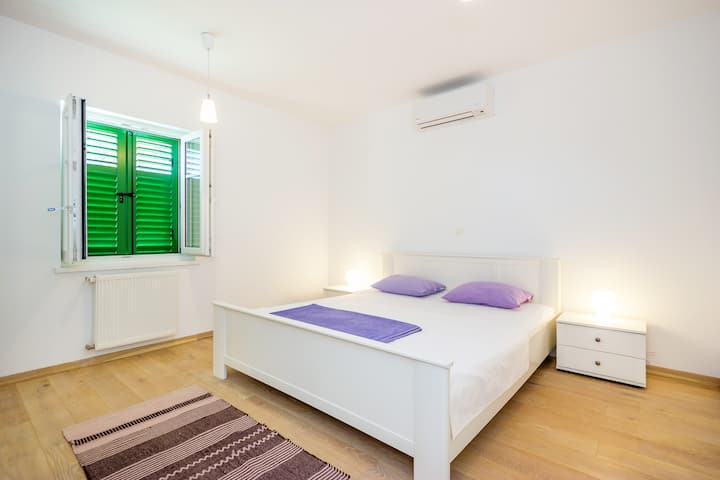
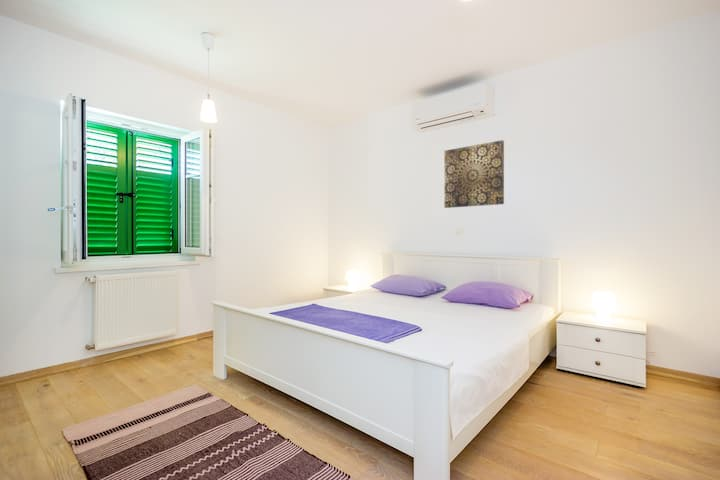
+ wall art (472, 176)
